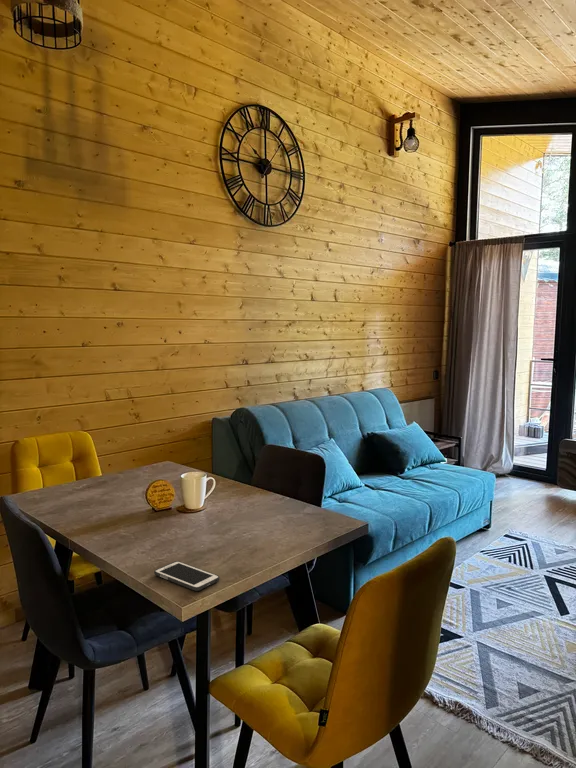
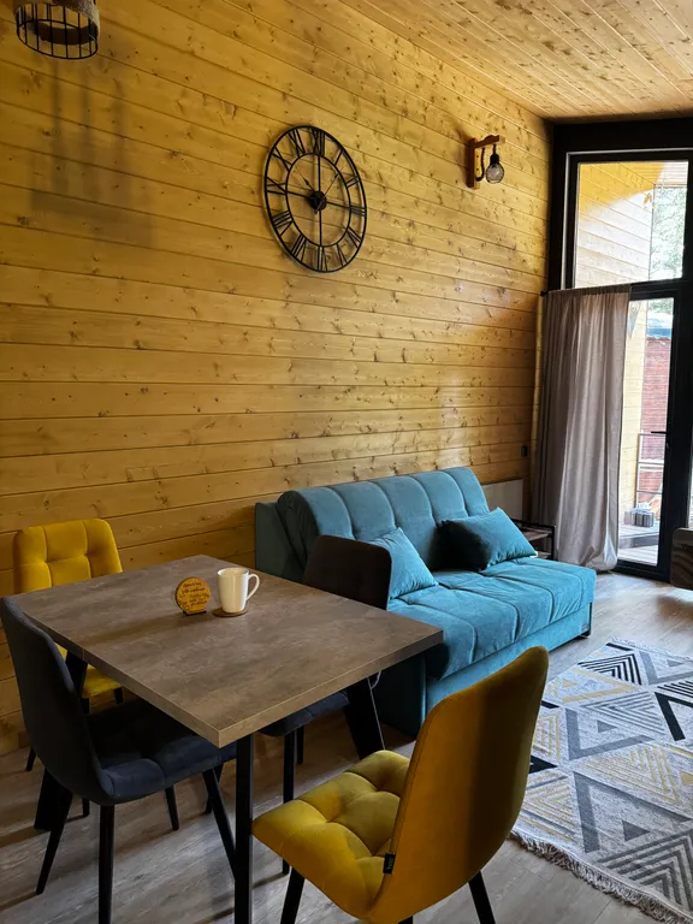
- cell phone (186, 575)
